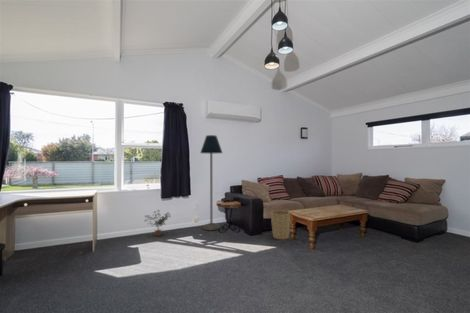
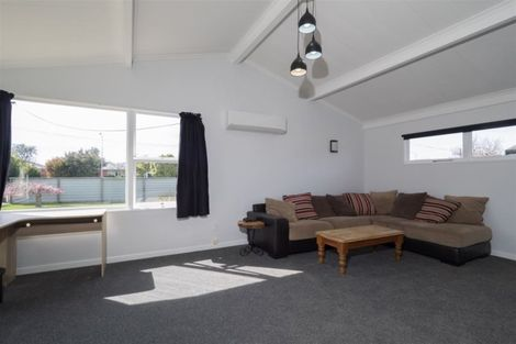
- potted plant (158, 222)
- basket (280, 222)
- floor lamp (211, 181)
